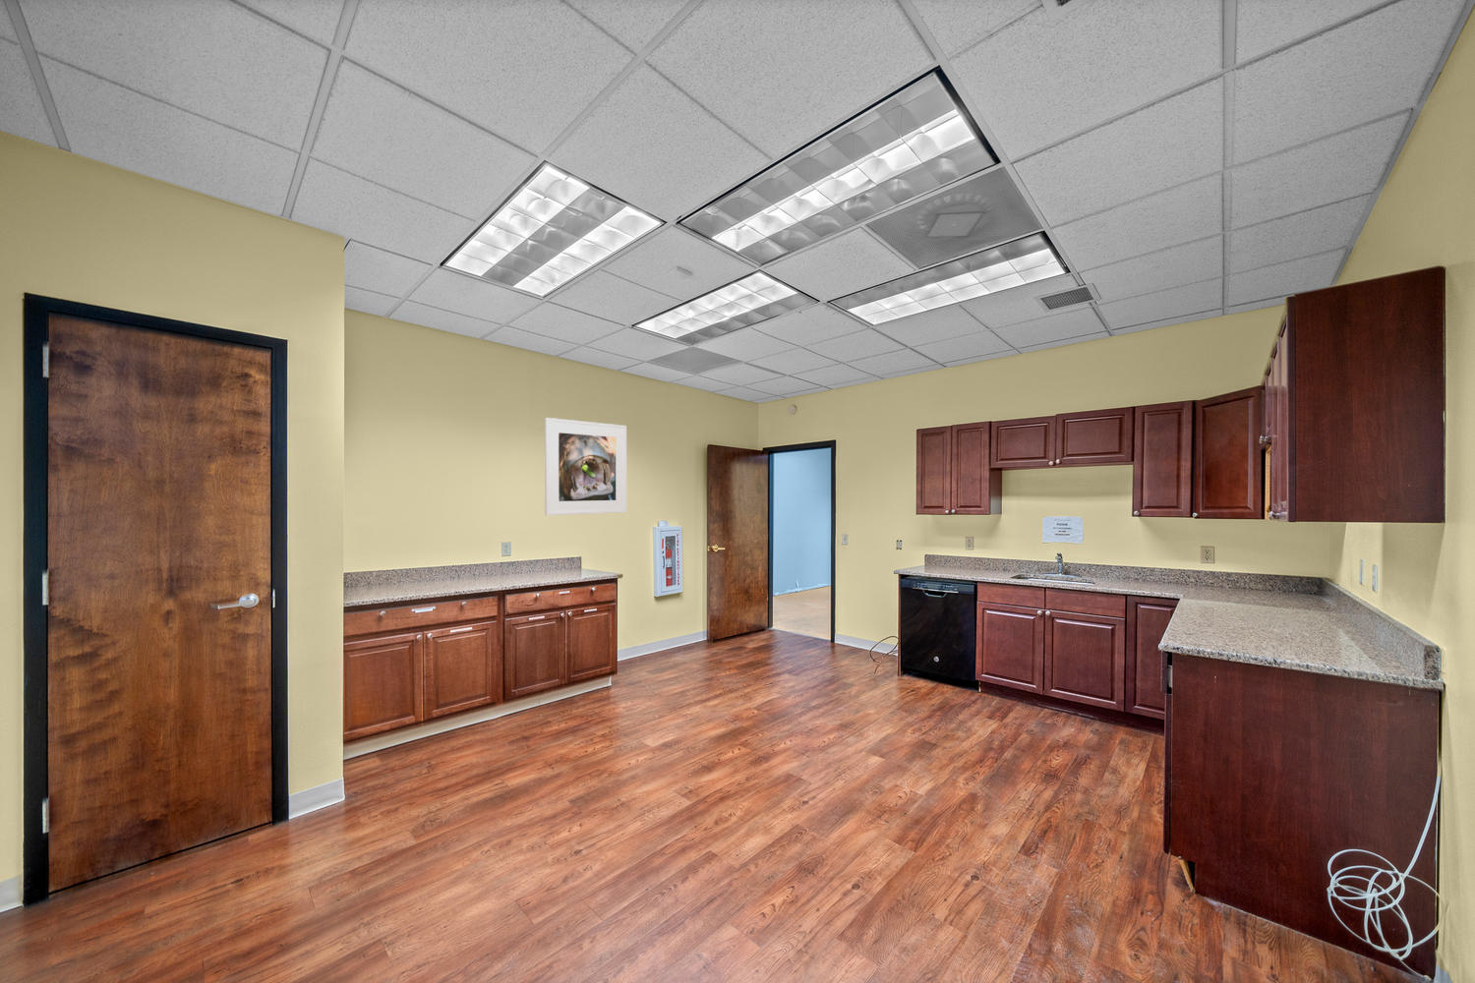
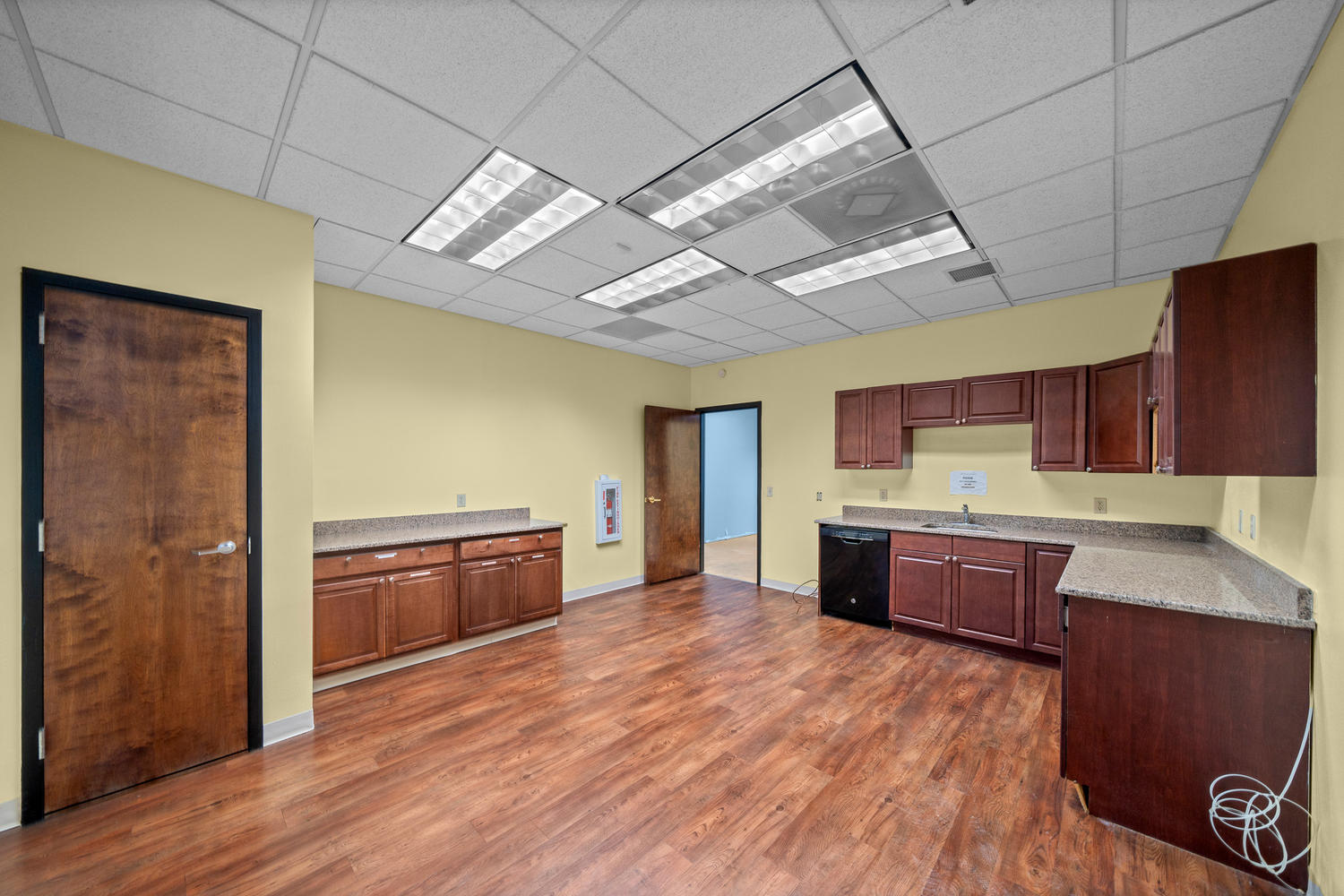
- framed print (588, 467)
